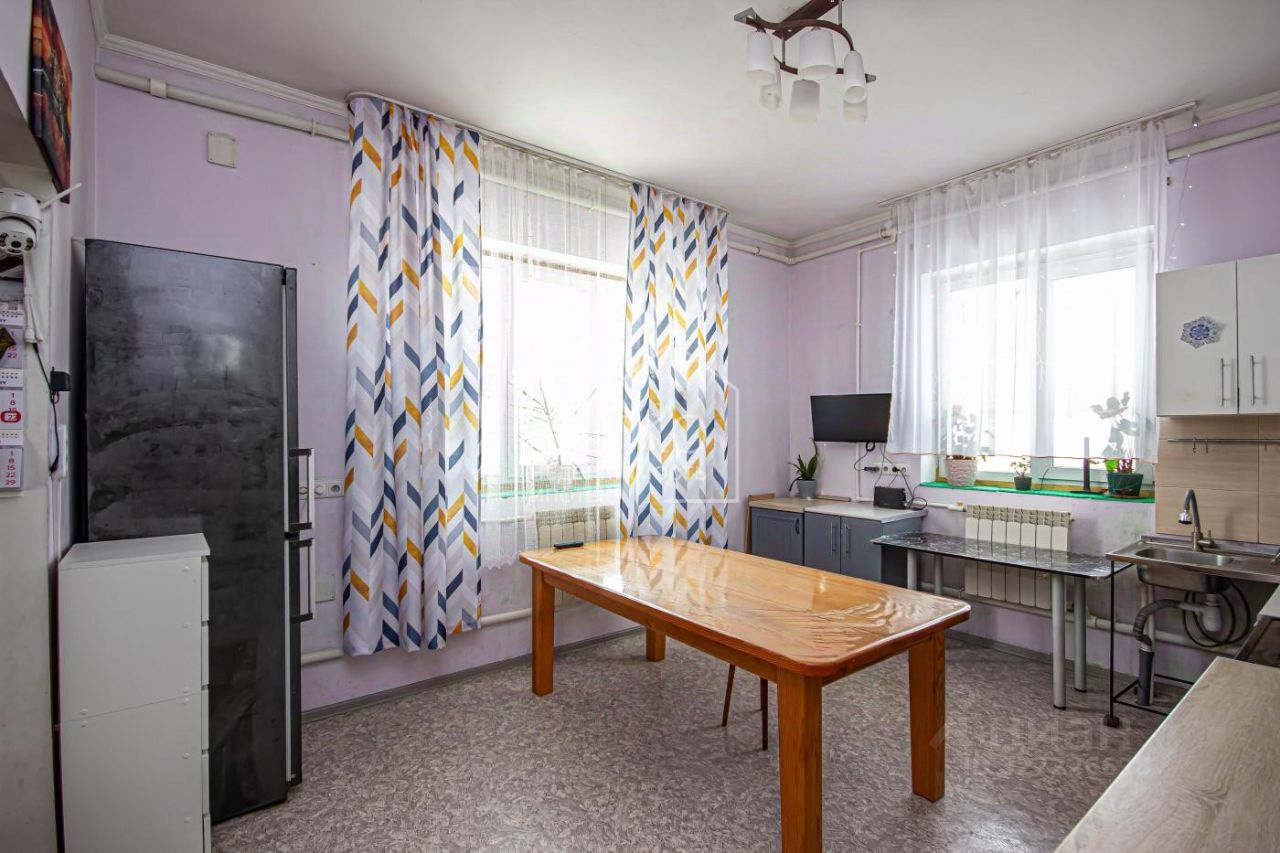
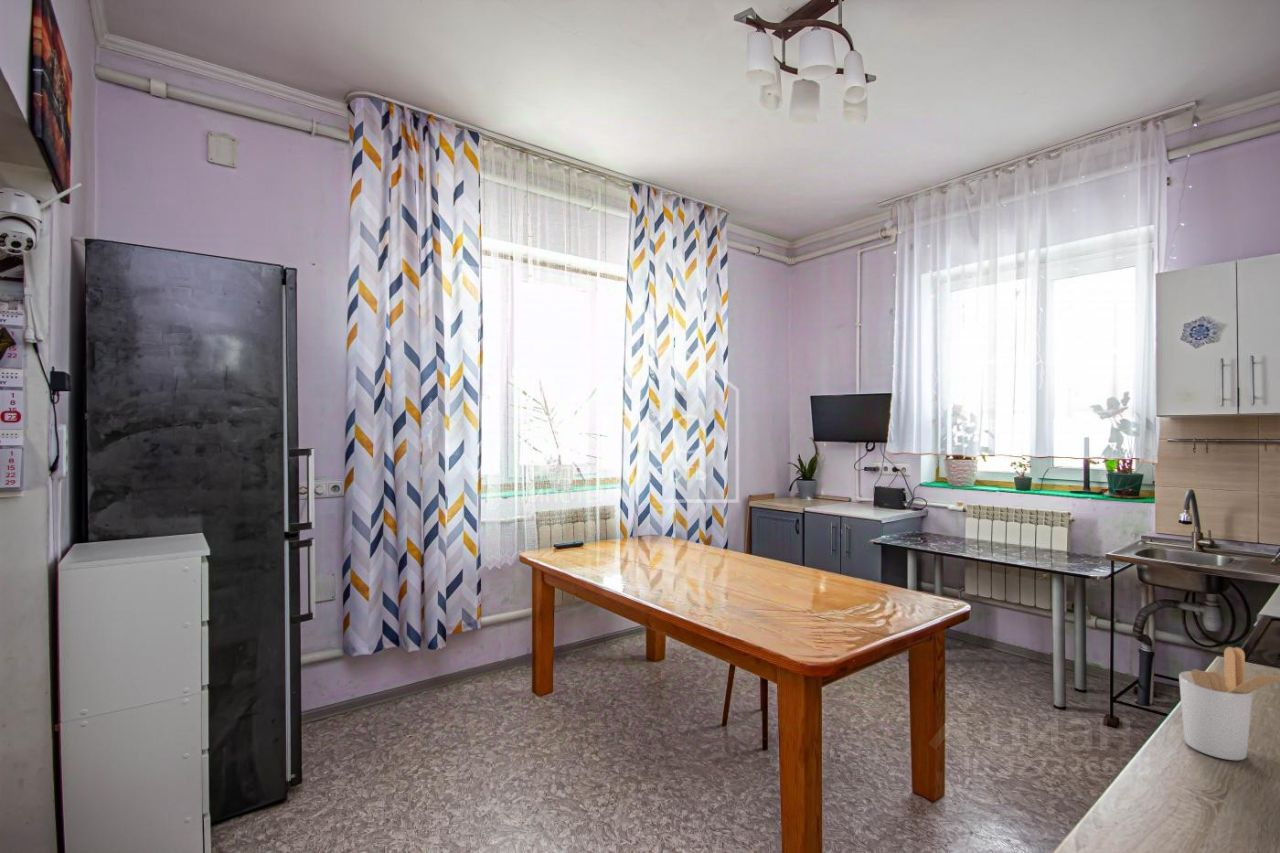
+ utensil holder (1232, 705)
